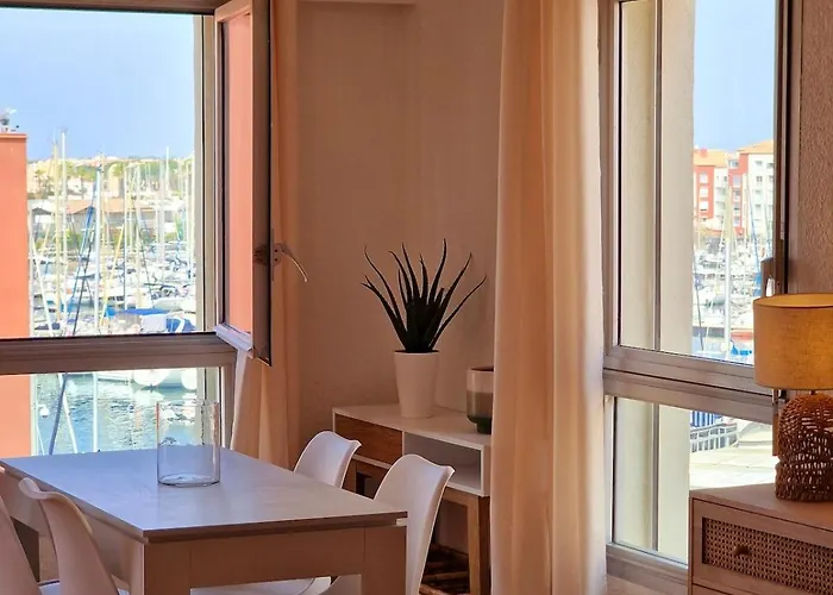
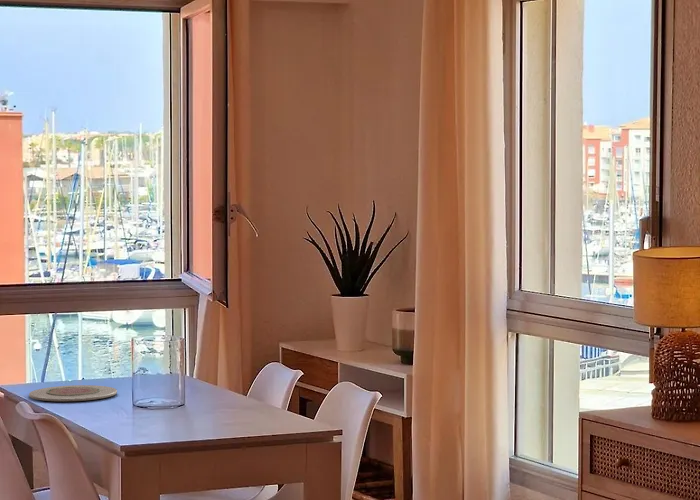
+ plate (73, 392)
